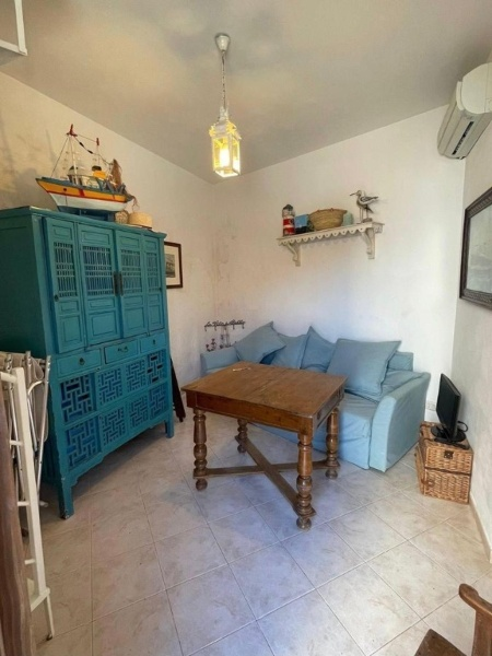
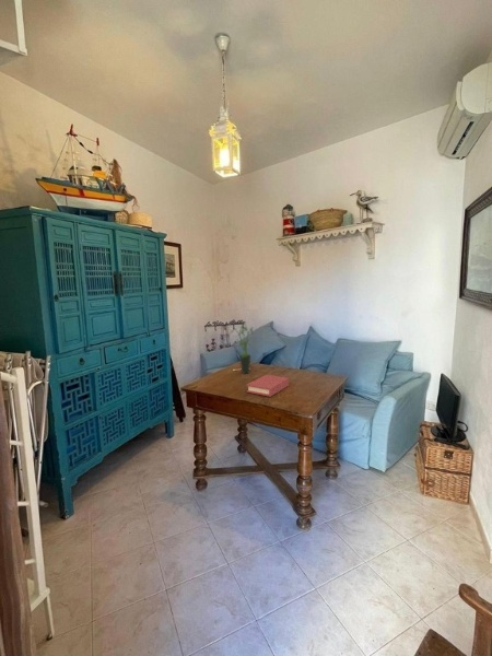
+ book (268, 385)
+ potted plant (243, 349)
